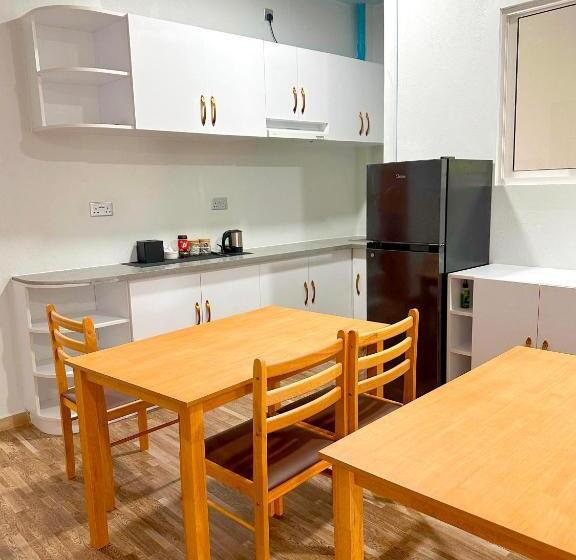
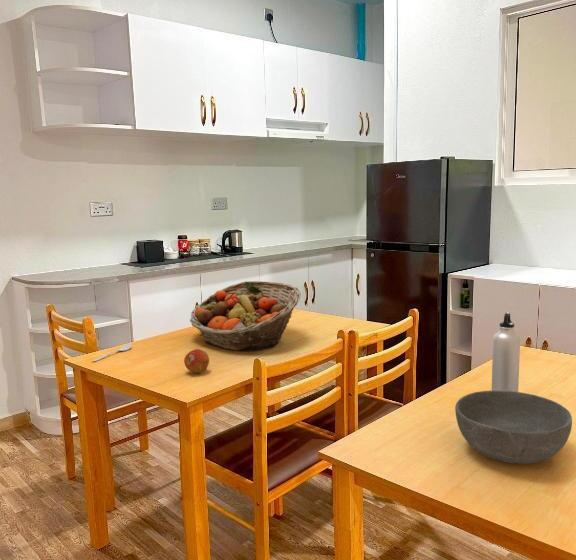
+ bowl (511, 429)
+ spoon (112, 351)
+ water bottle (505, 357)
+ fruit basket (245, 313)
+ fruit (196, 361)
